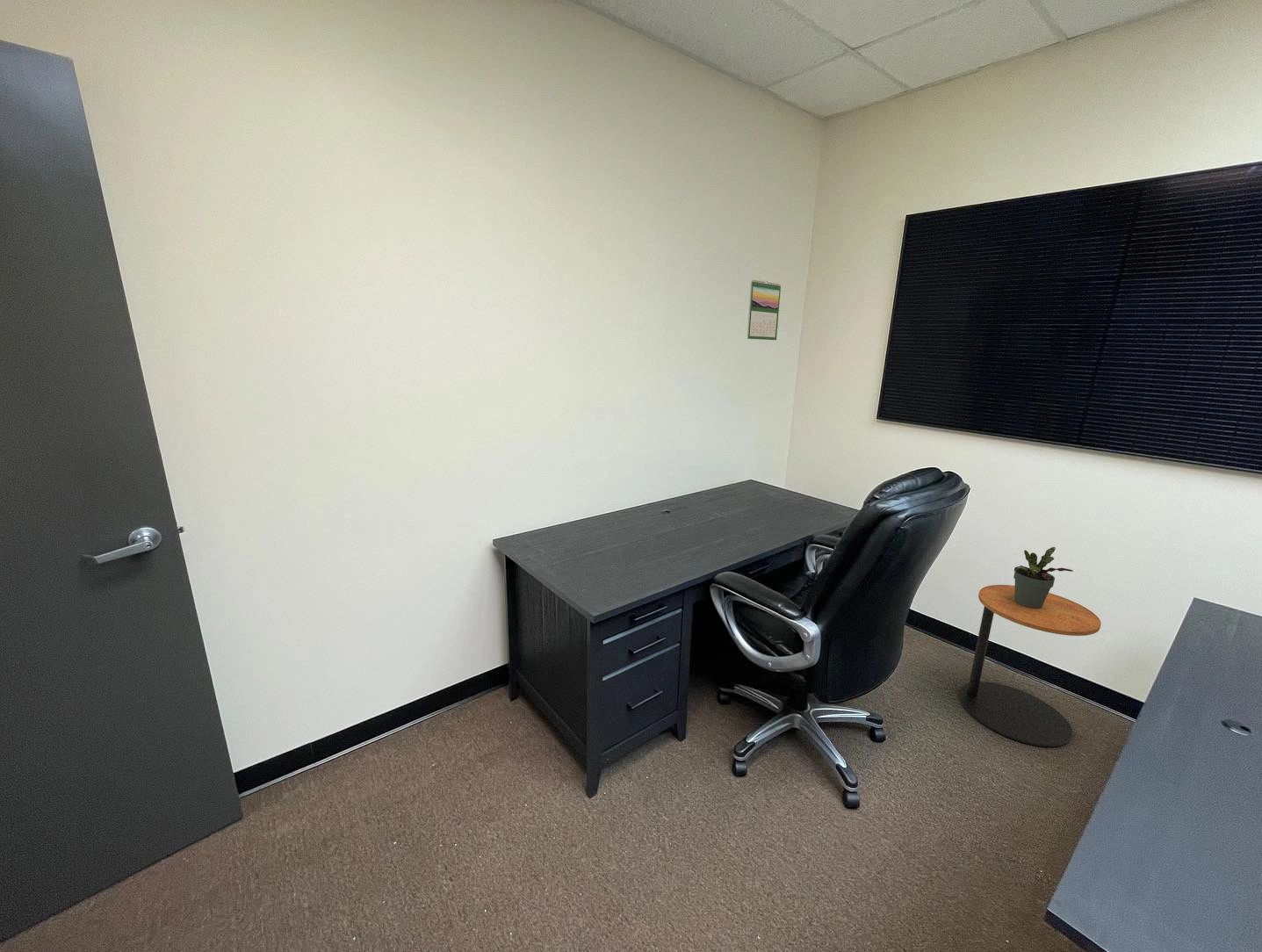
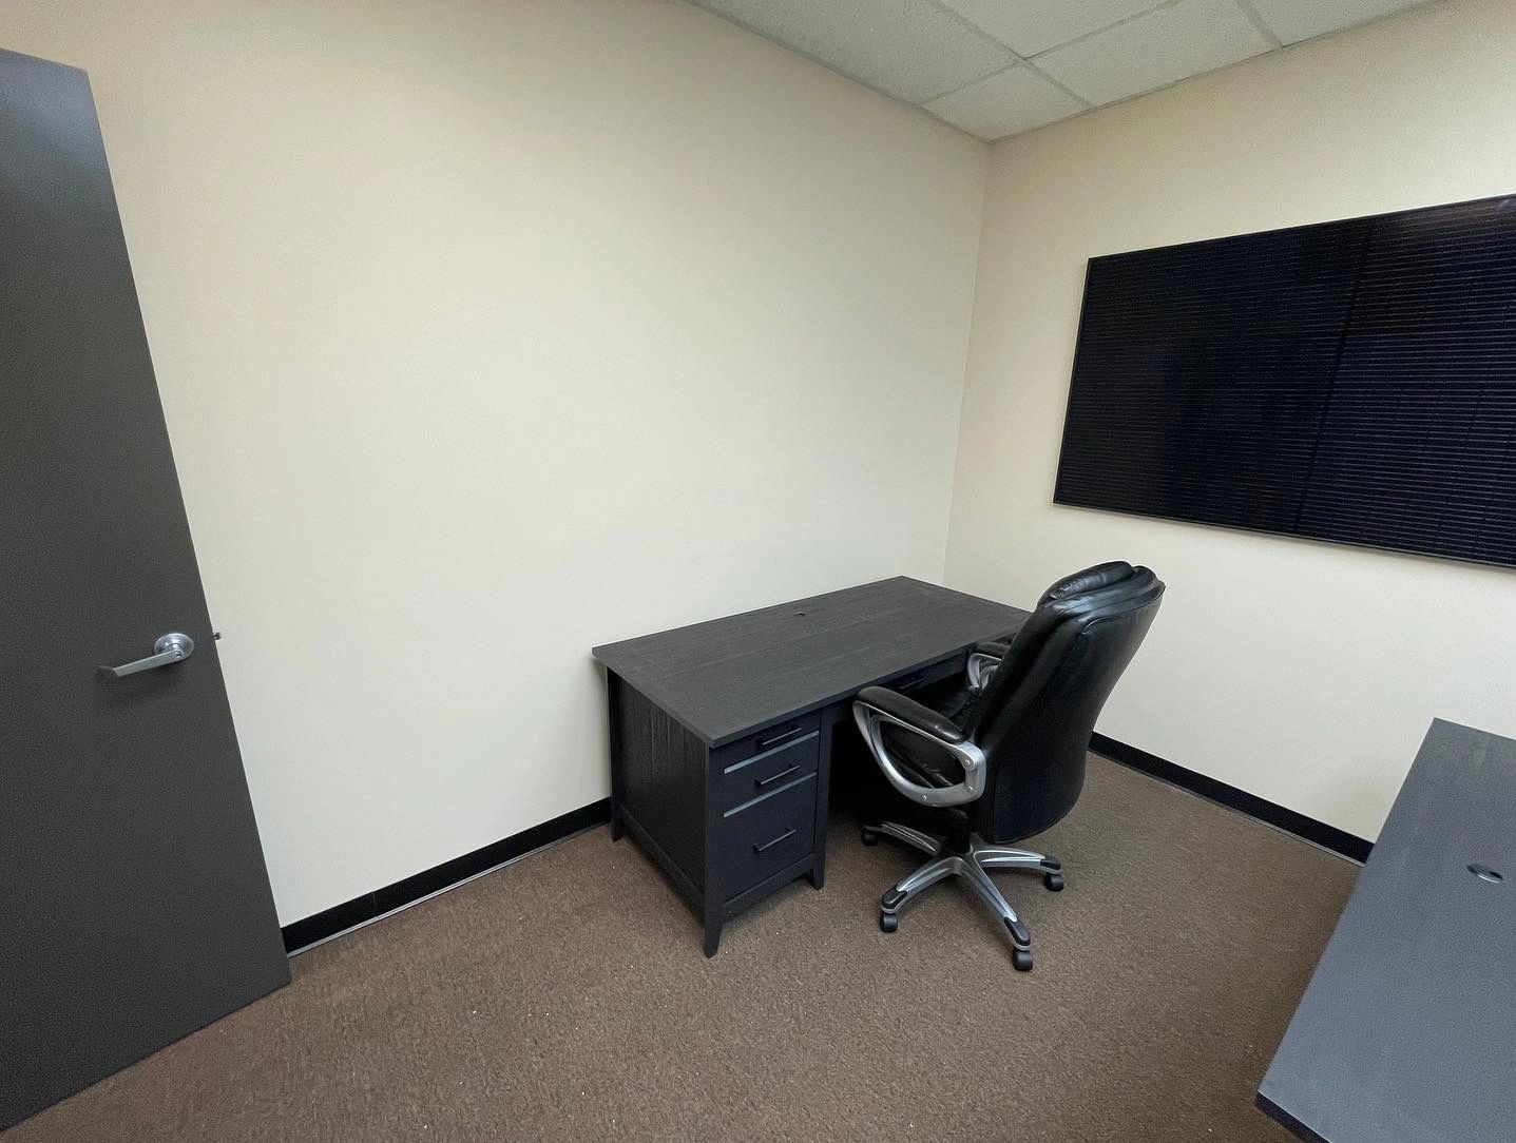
- calendar (764, 310)
- side table (1013, 688)
- potted plant (1042, 576)
